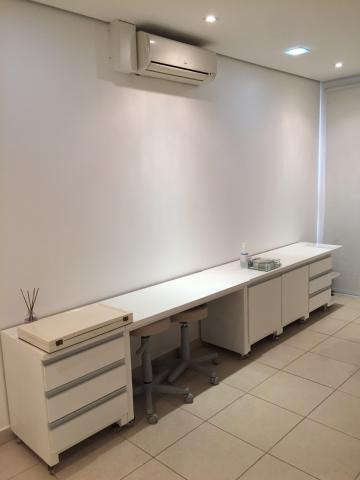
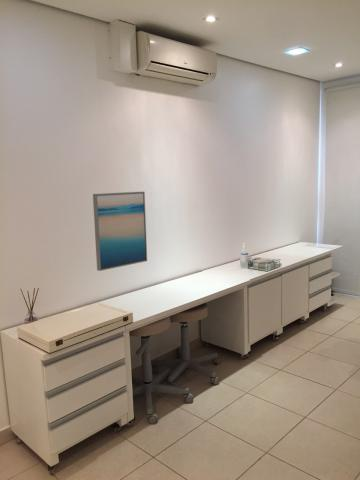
+ wall art (121, 229)
